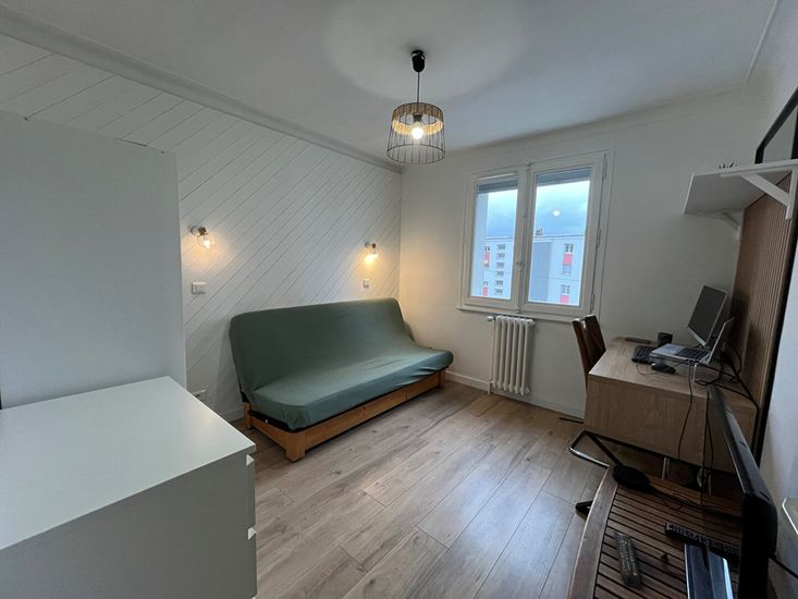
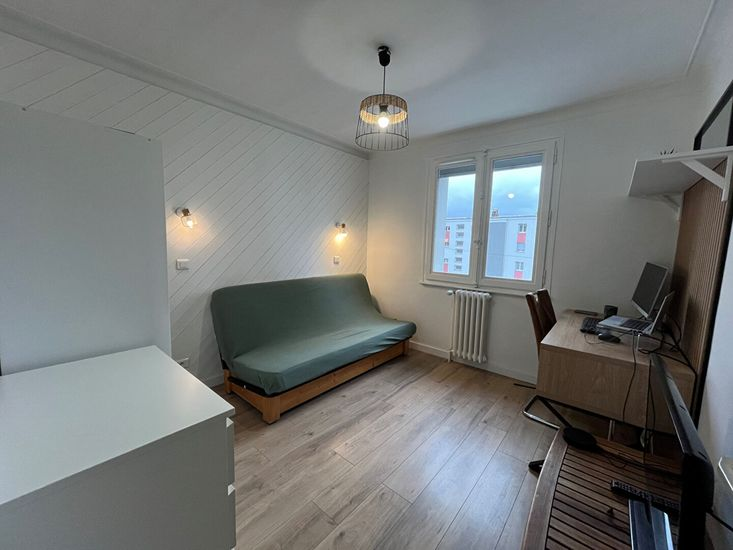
- remote control (625, 555)
